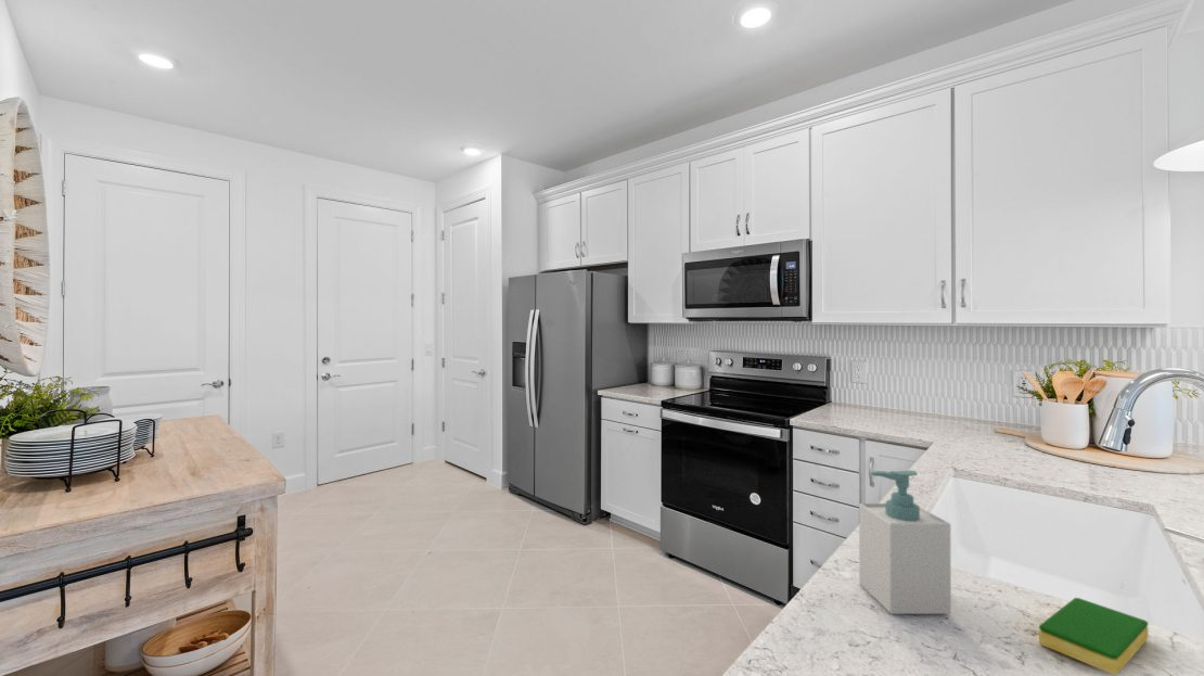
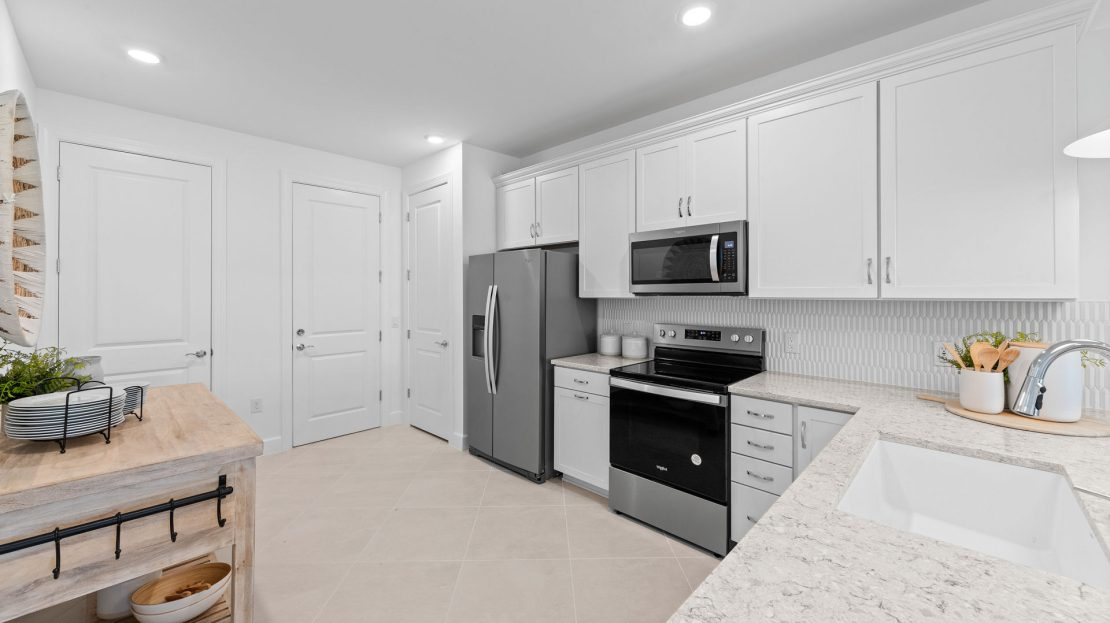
- dish sponge (1093, 632)
- soap bottle (901, 534)
